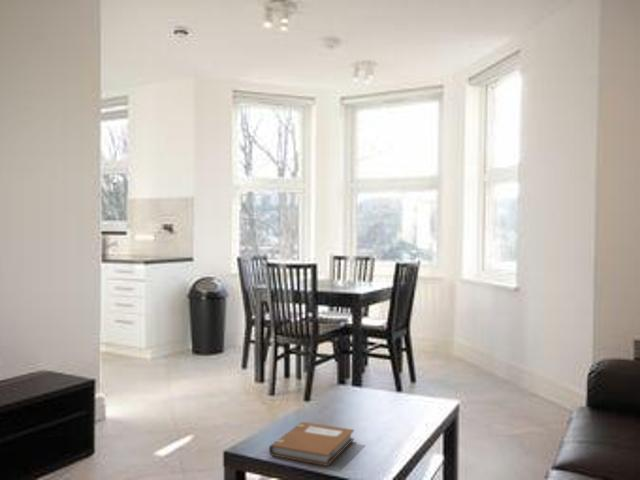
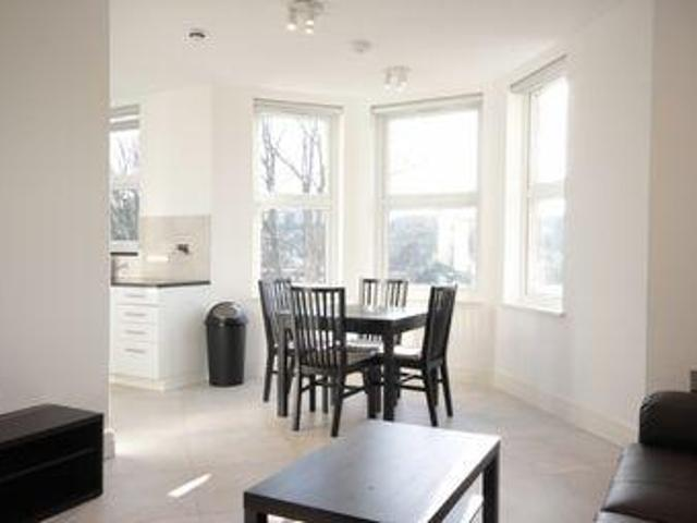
- notebook (313, 441)
